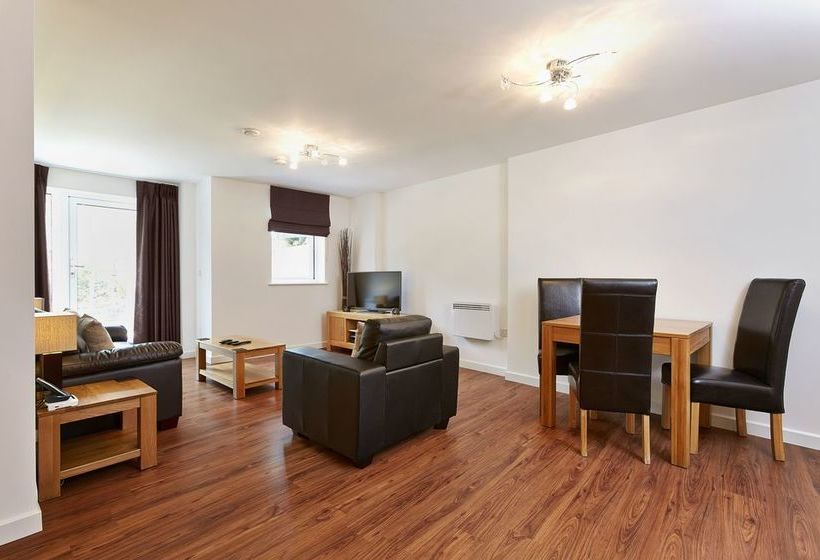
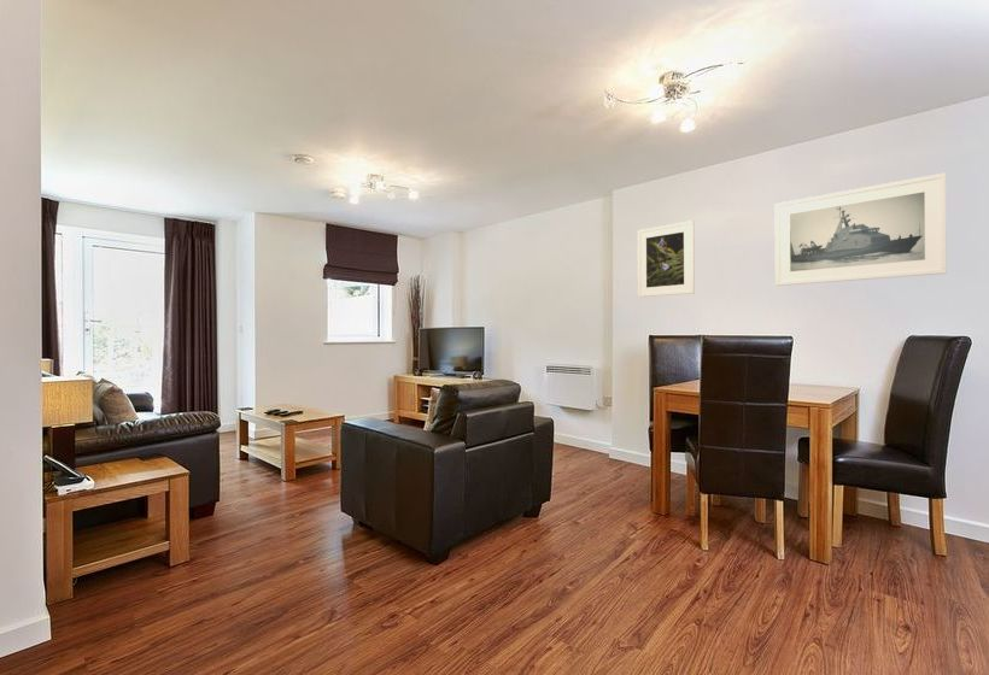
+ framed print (852, 235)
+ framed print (665, 260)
